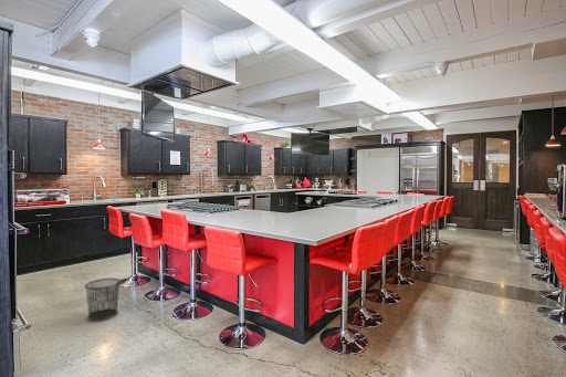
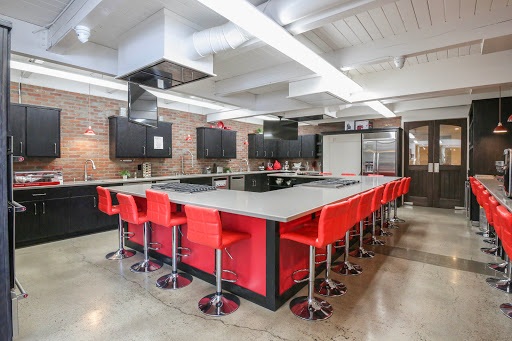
- trash can (104, 299)
